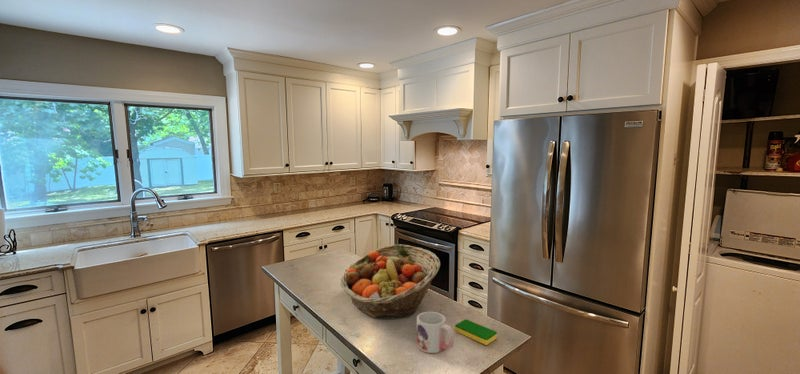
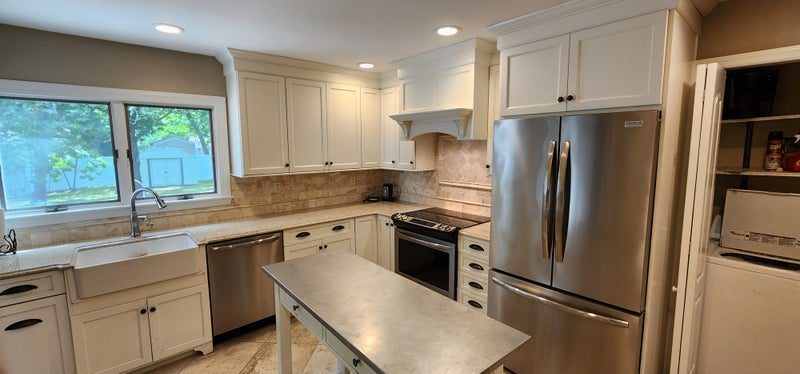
- fruit basket (389, 277)
- mug (435, 333)
- dish sponge (475, 331)
